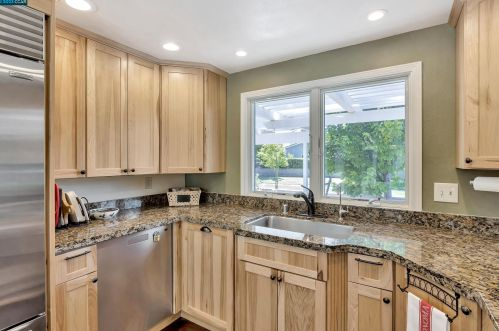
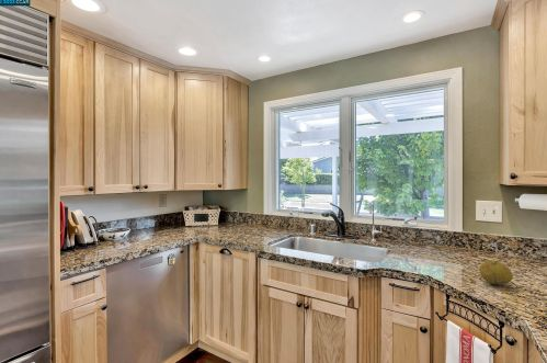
+ fruit (494, 272)
